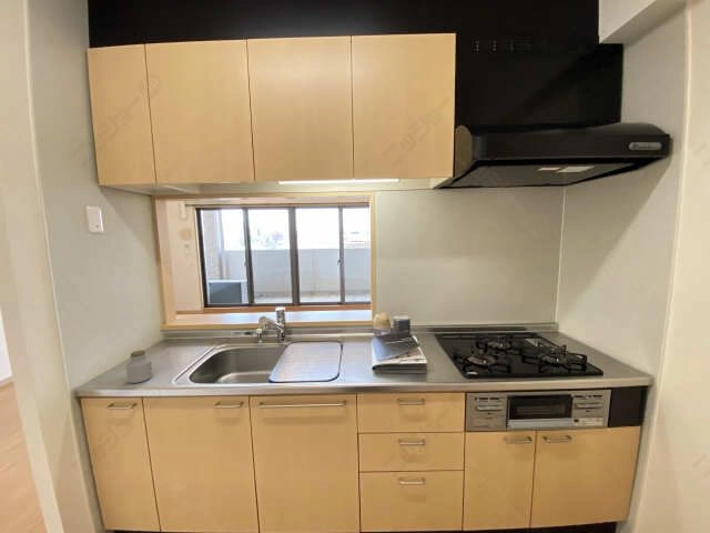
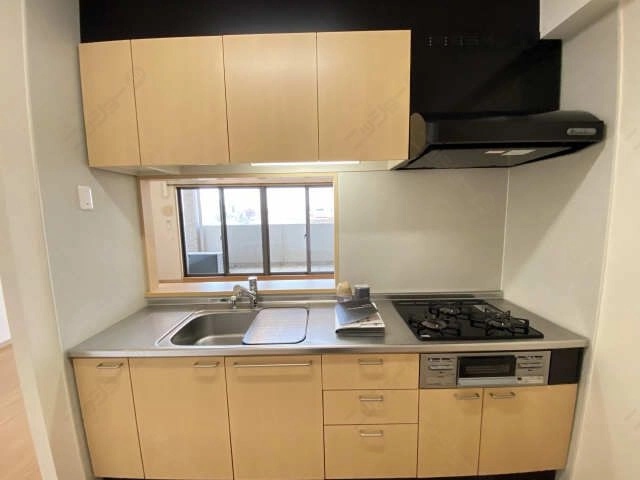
- jar (139, 365)
